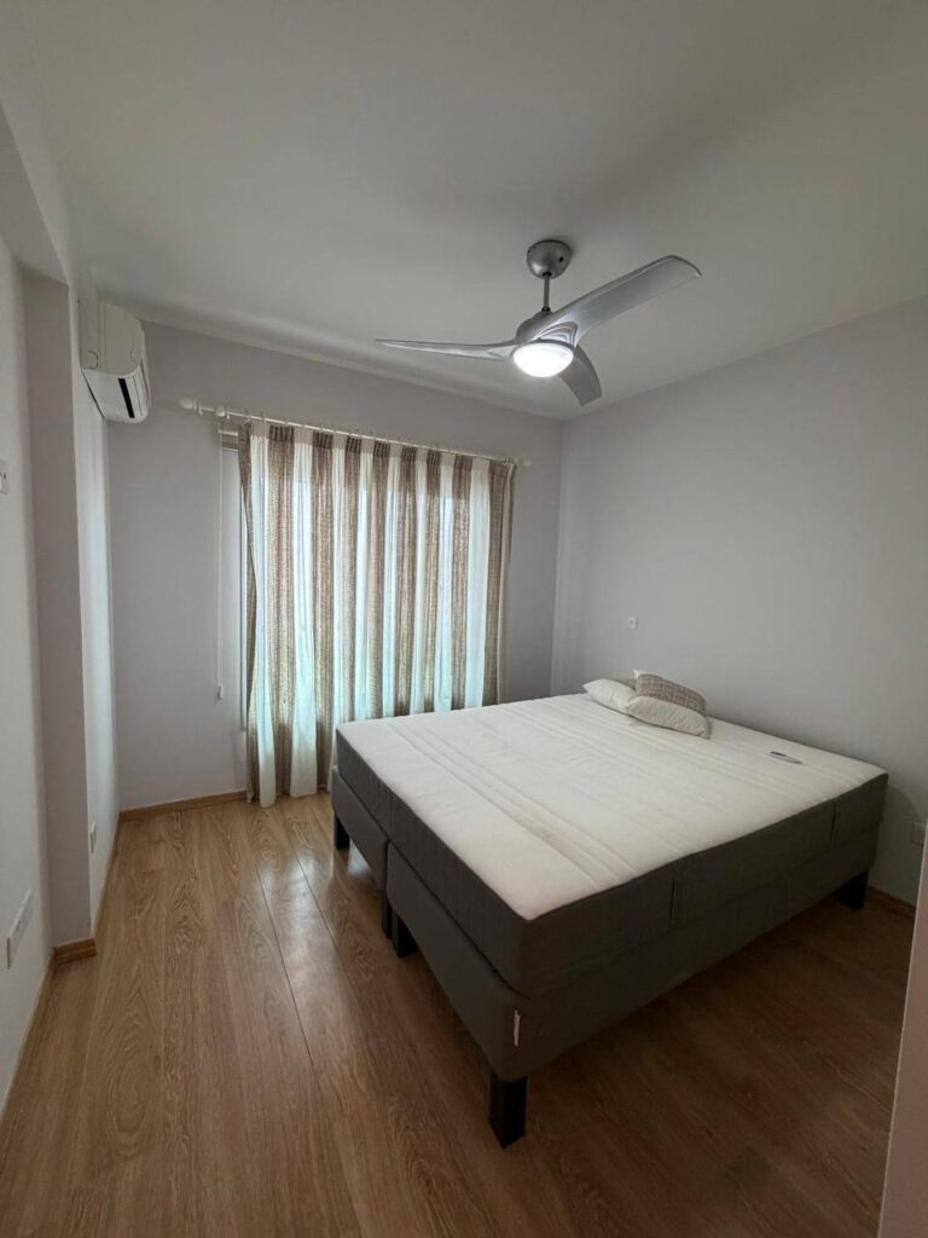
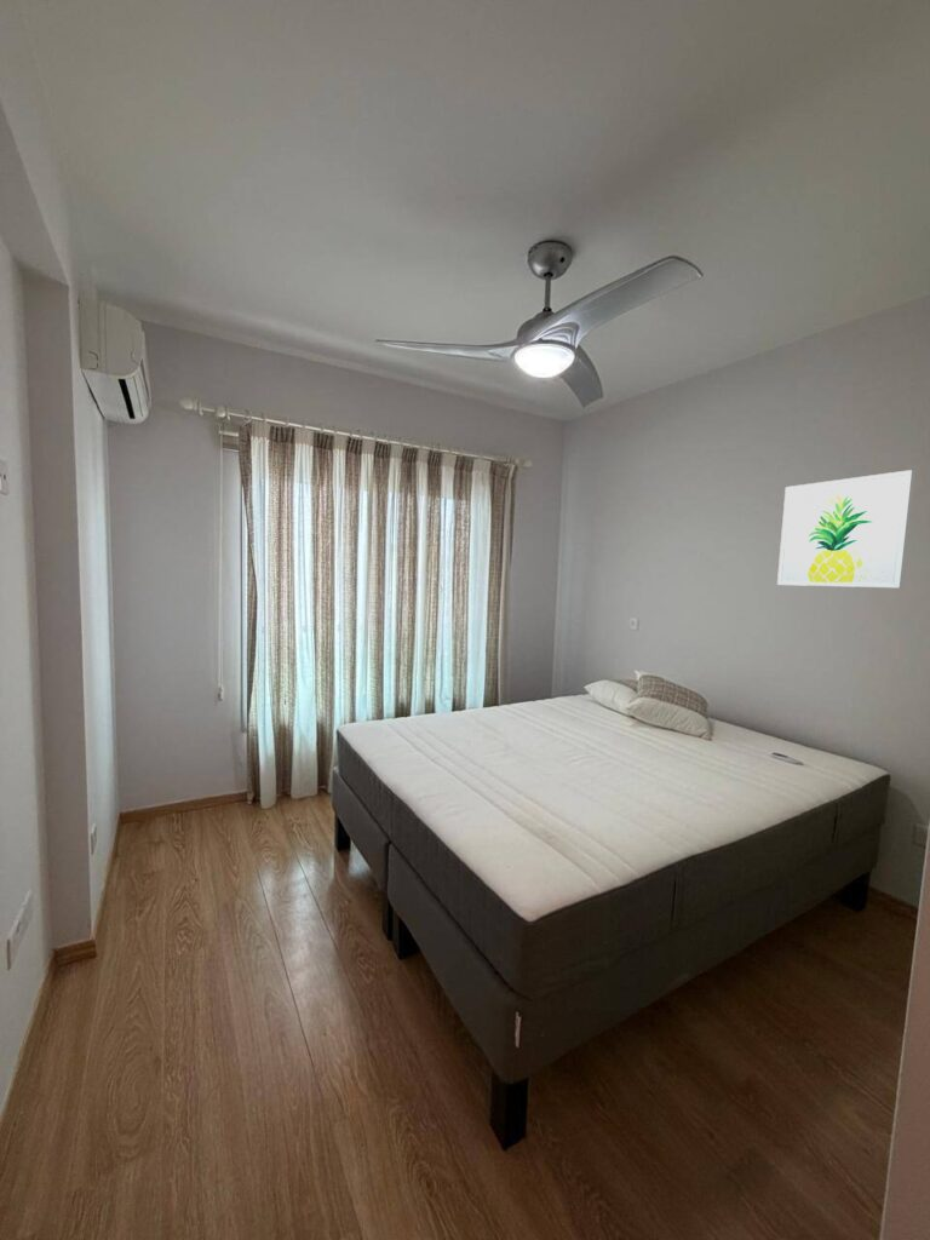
+ wall art (839, 533)
